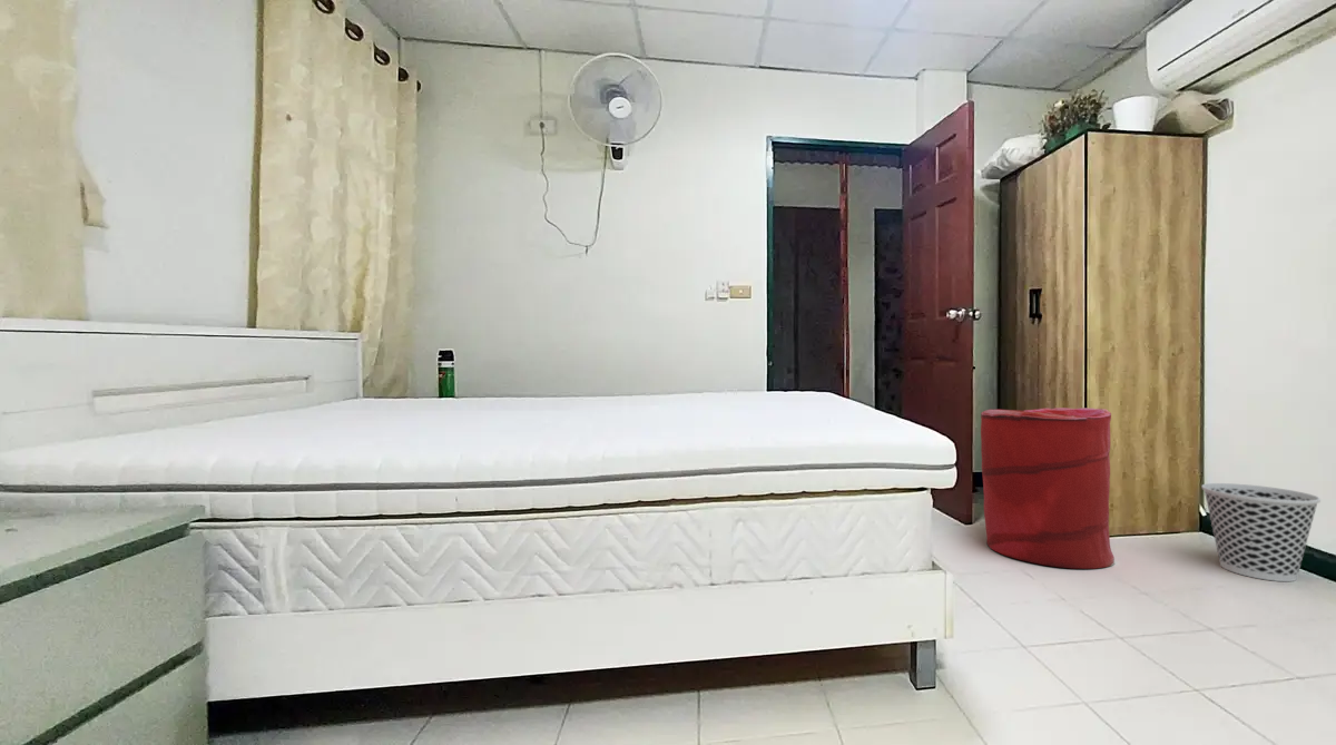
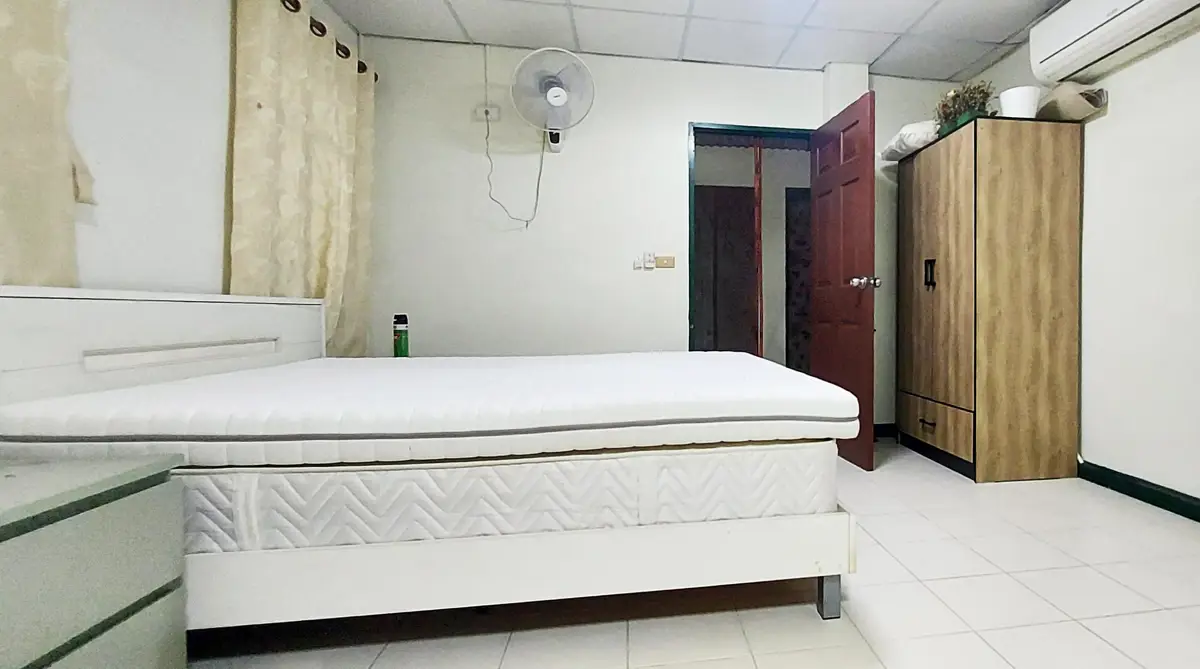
- laundry hamper (1041, 478)
- wastebasket (1257, 531)
